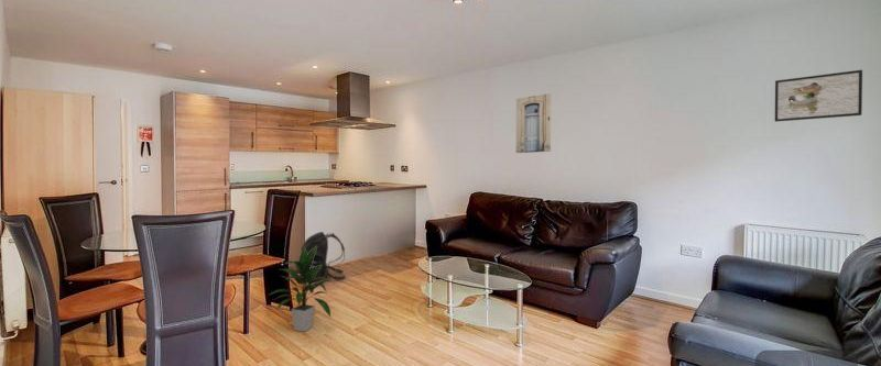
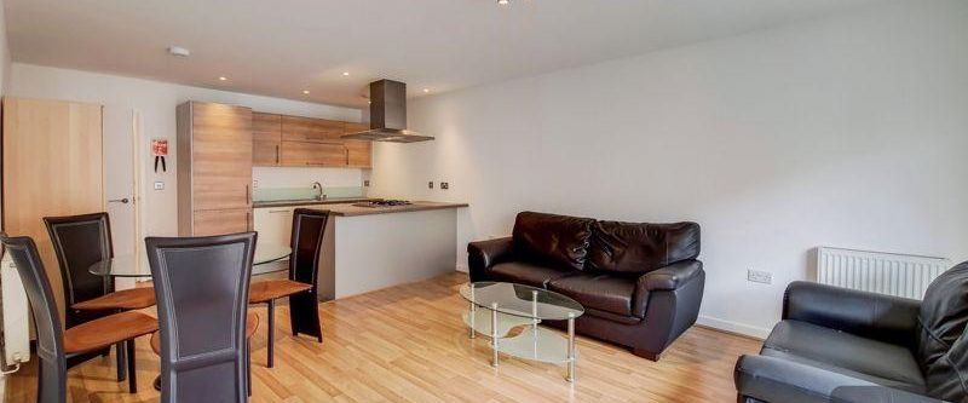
- indoor plant (304, 289)
- wall art (532, 124)
- backpack (320, 255)
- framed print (816, 97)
